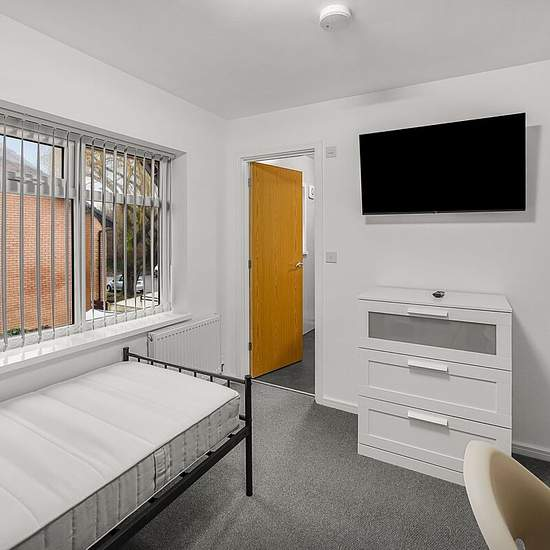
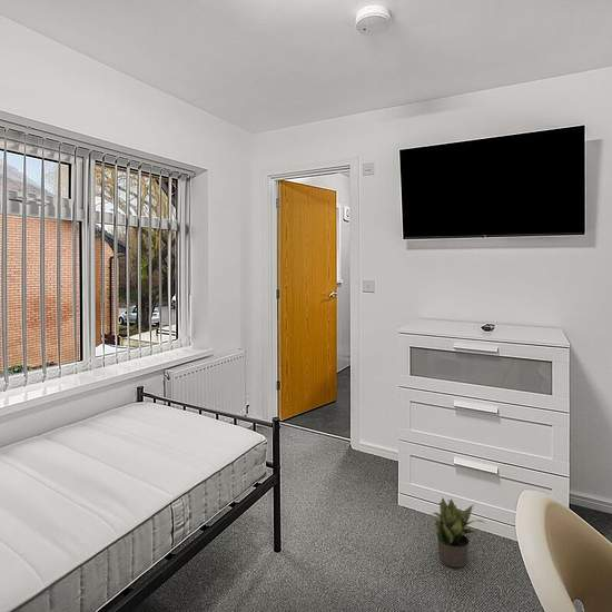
+ potted plant (457, 529)
